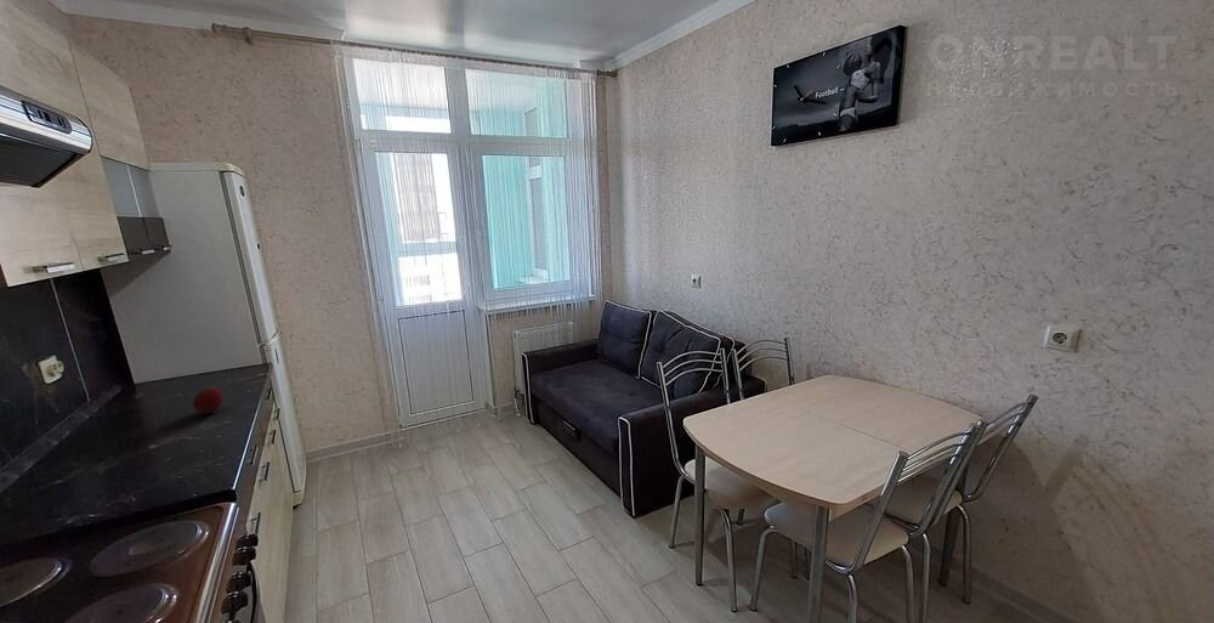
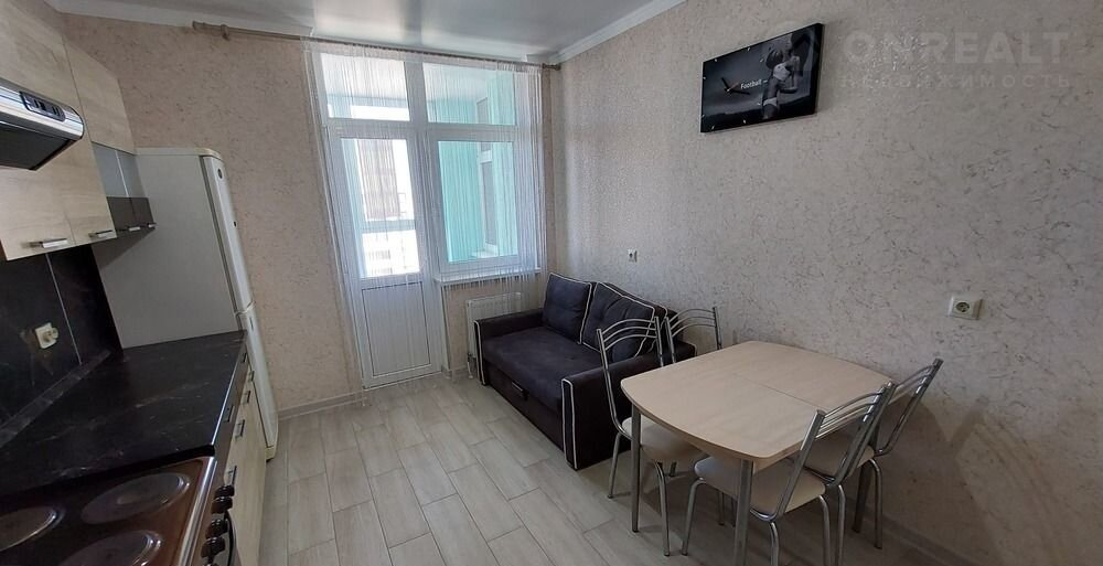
- fruit (208, 400)
